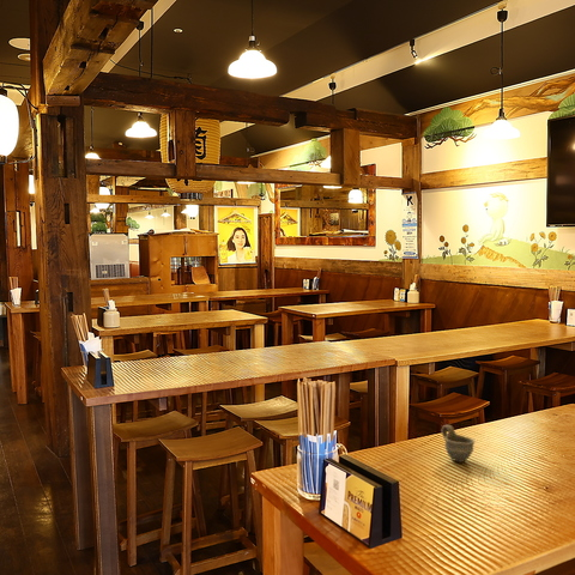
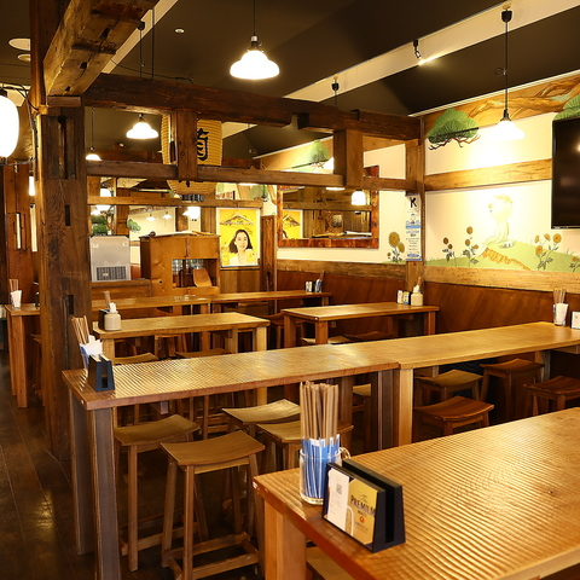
- cup (458, 443)
